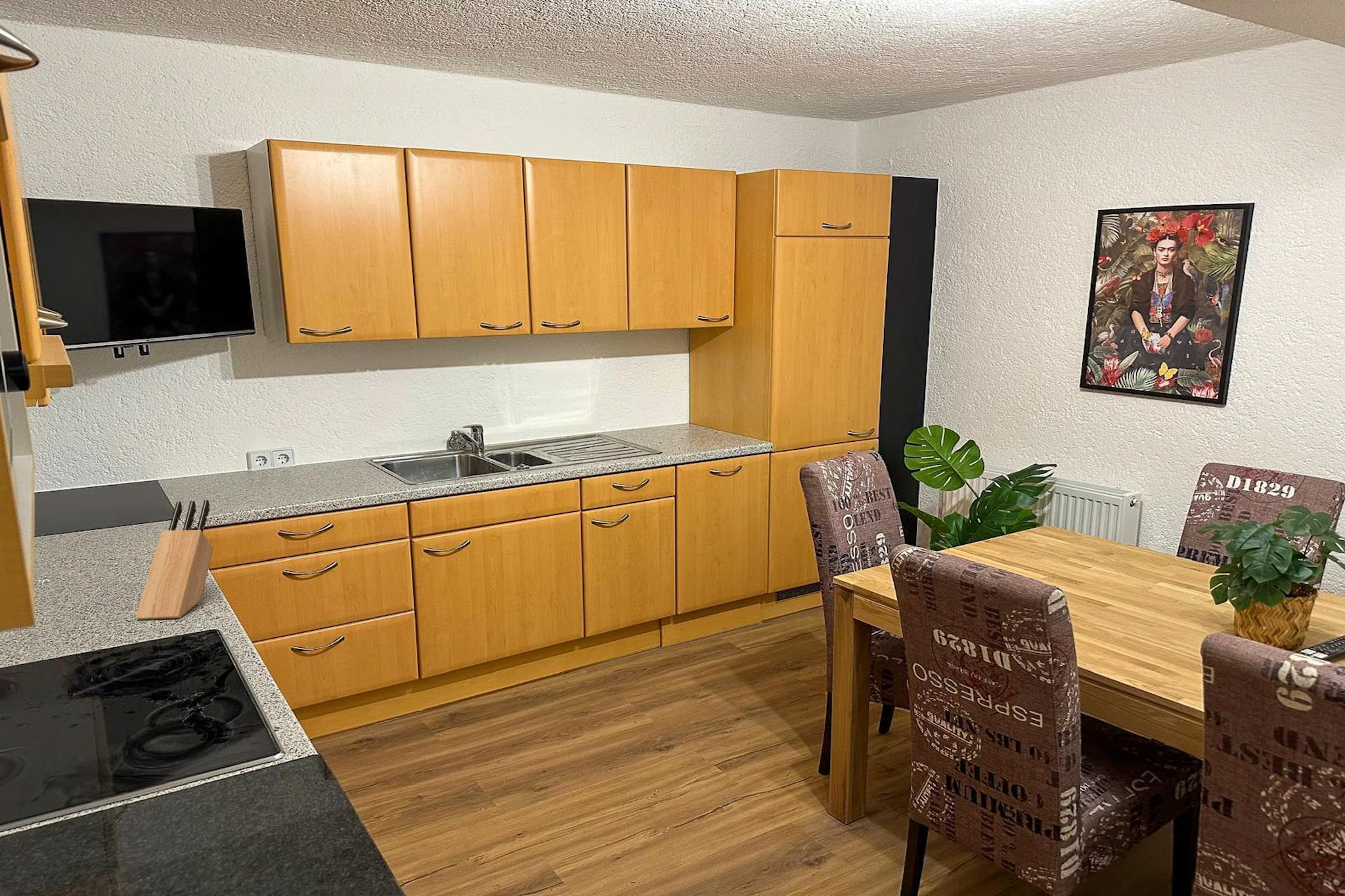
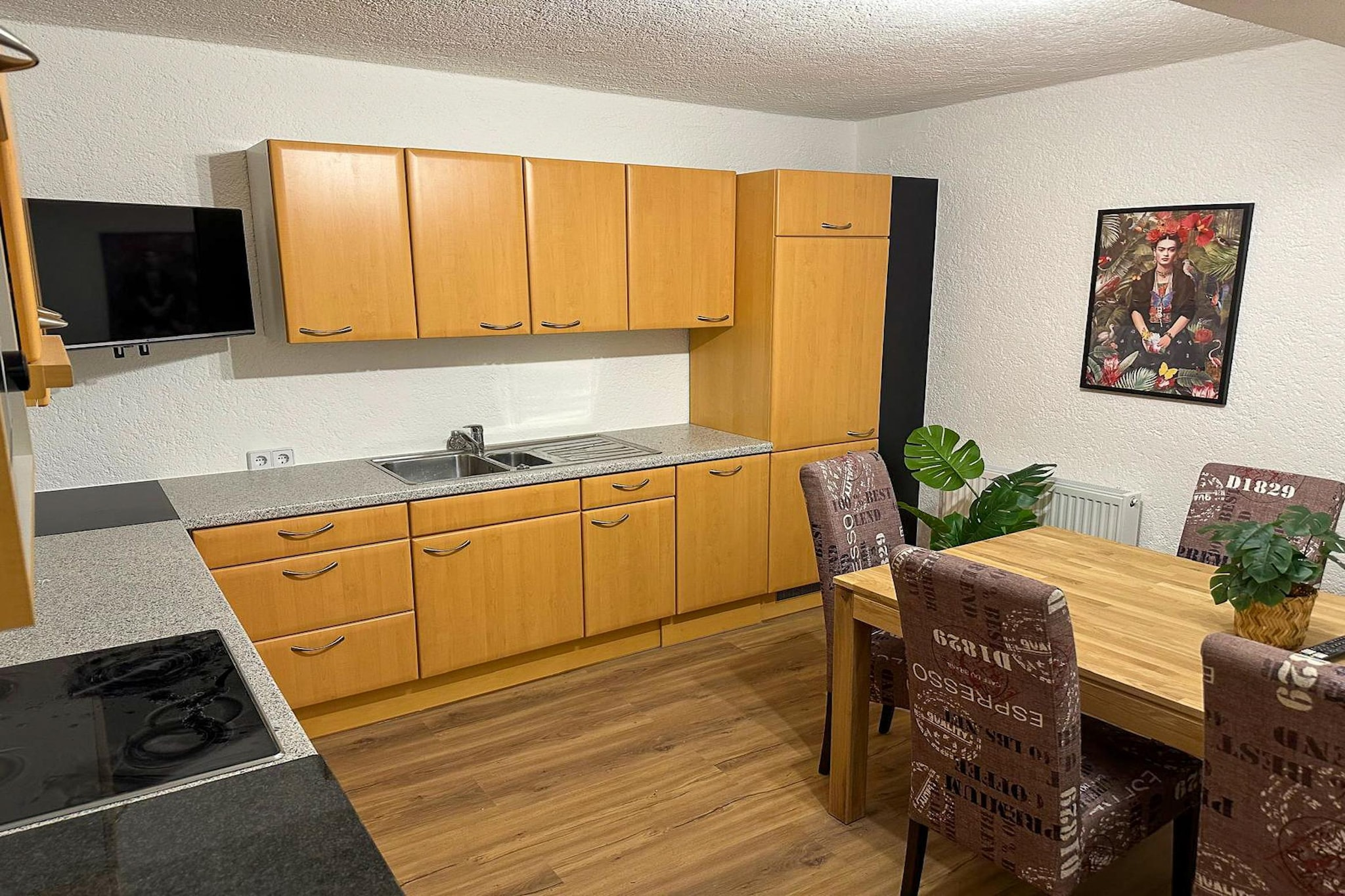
- knife block (177, 556)
